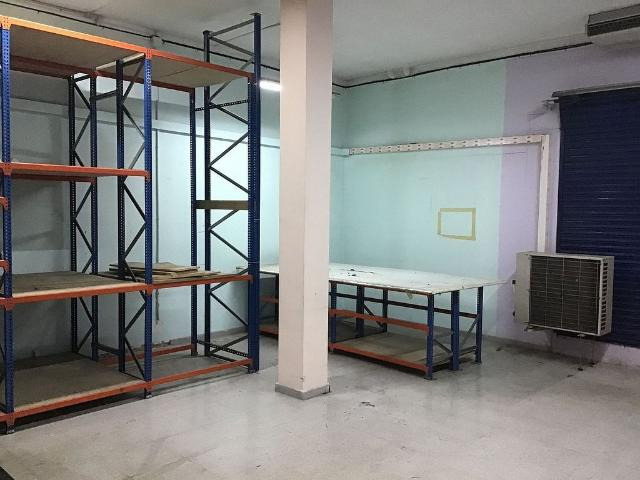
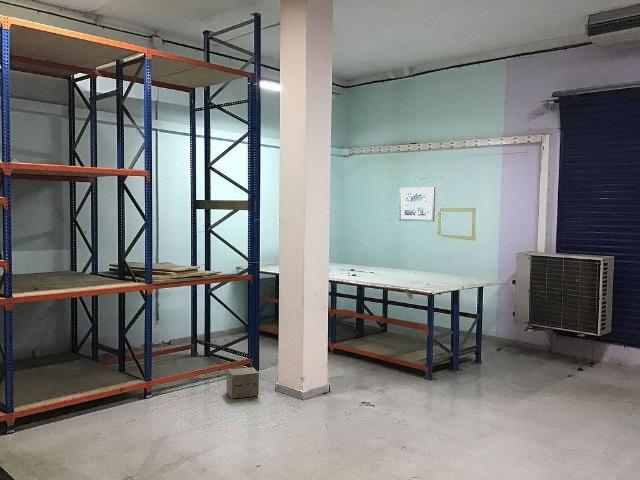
+ wall art (416, 204)
+ cardboard box (242, 382)
